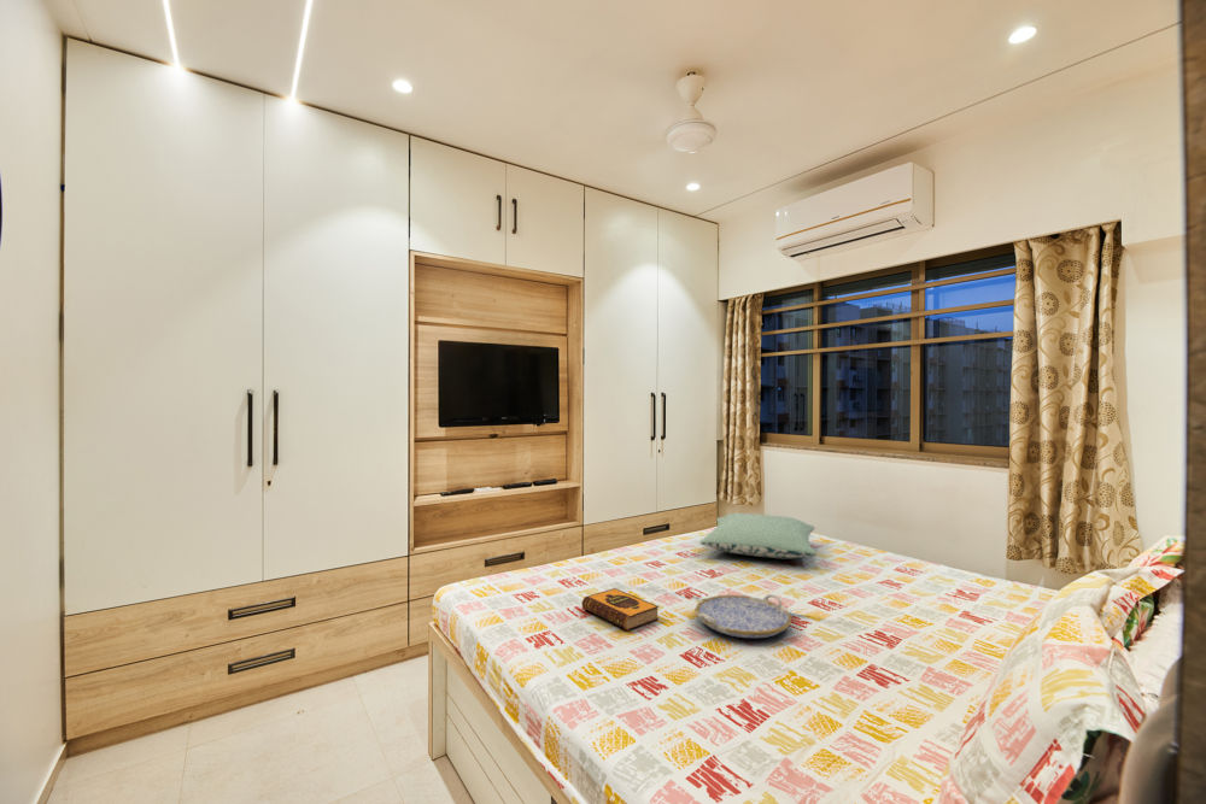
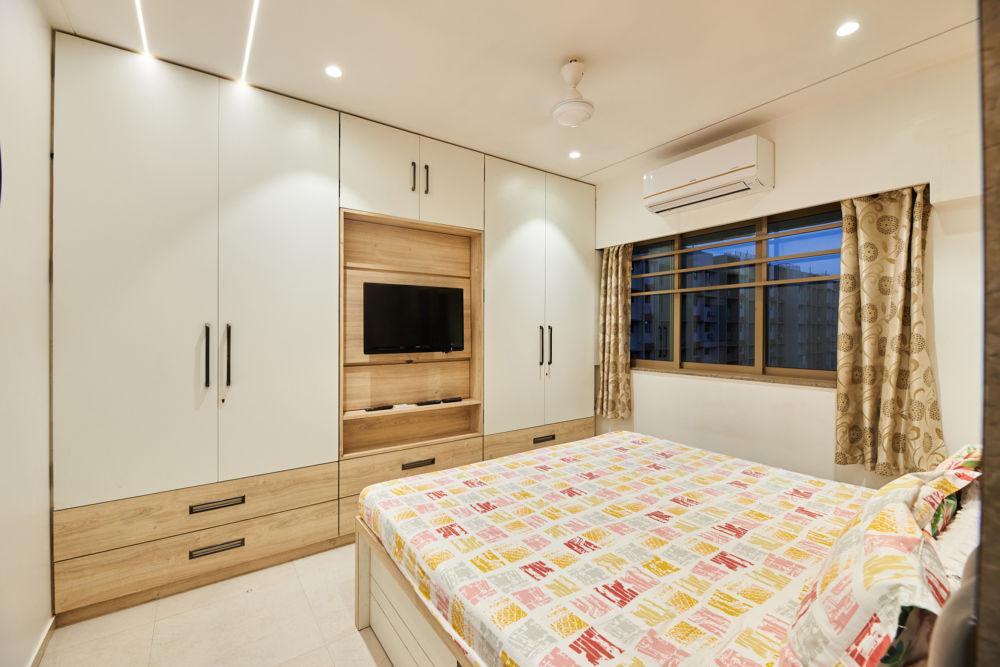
- serving tray (742, 614)
- pillow (760, 534)
- hardback book (619, 608)
